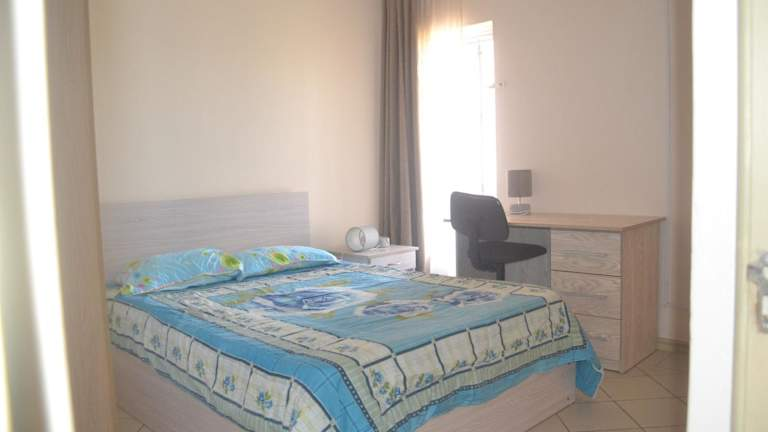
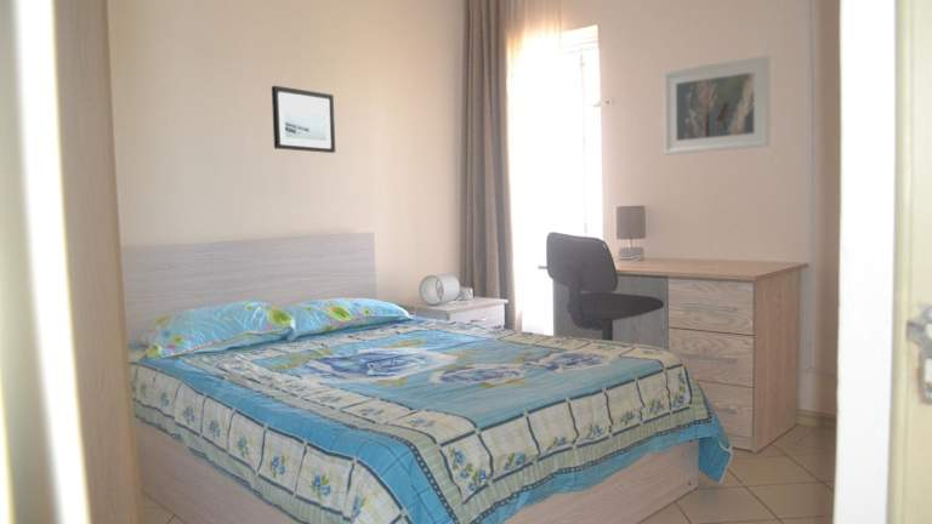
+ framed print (714, 107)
+ wall art (305, 120)
